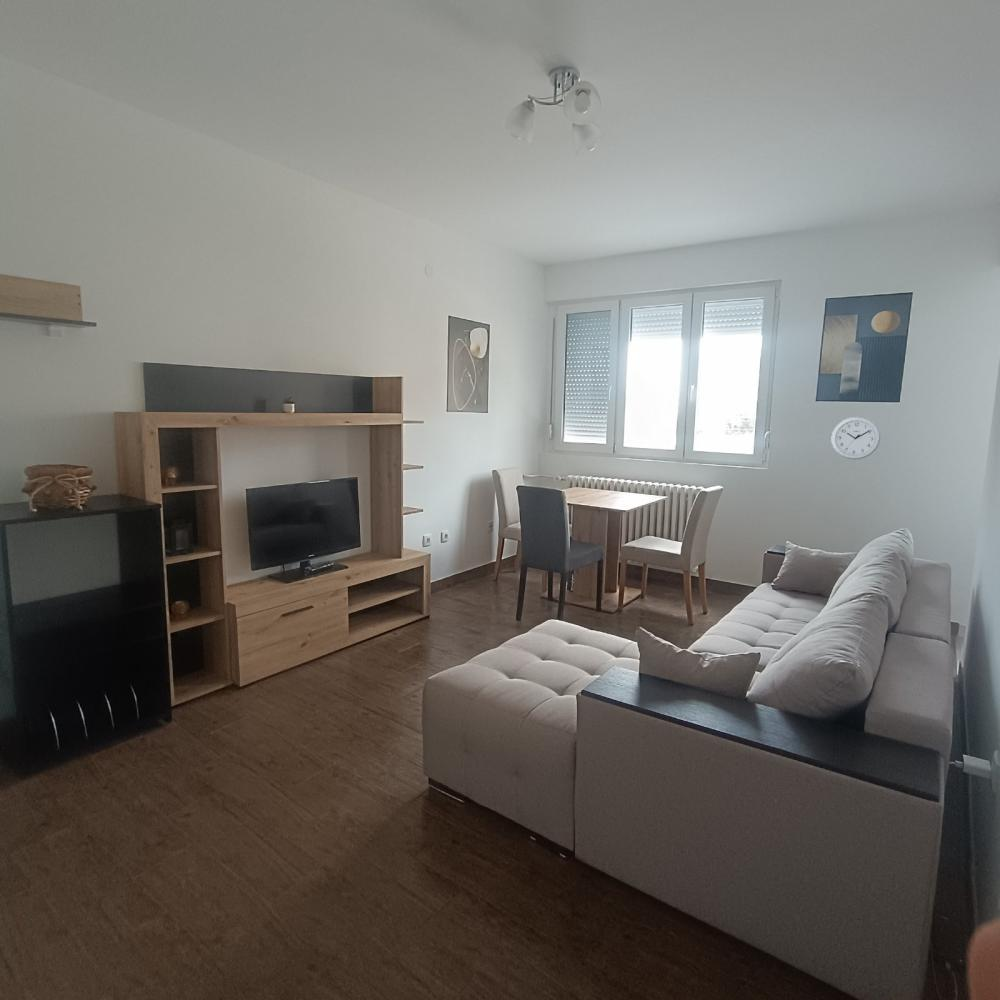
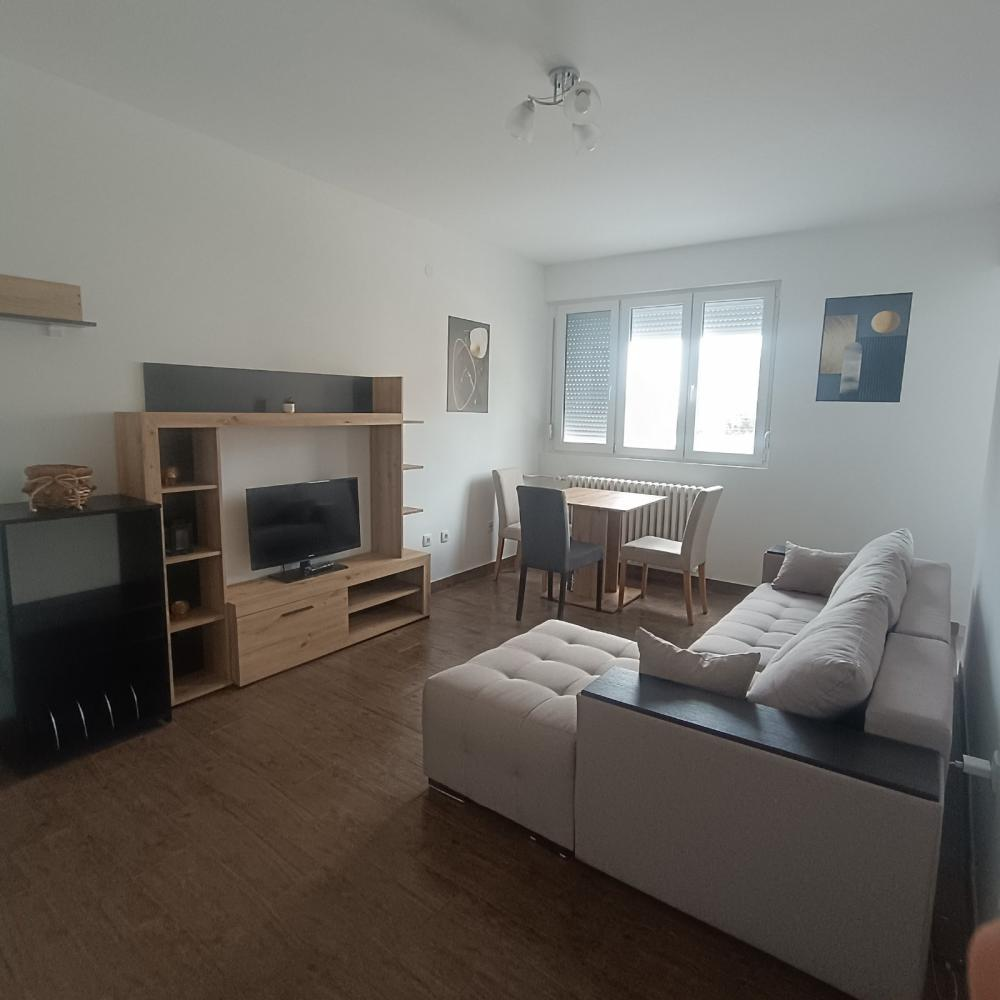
- wall clock (855, 438)
